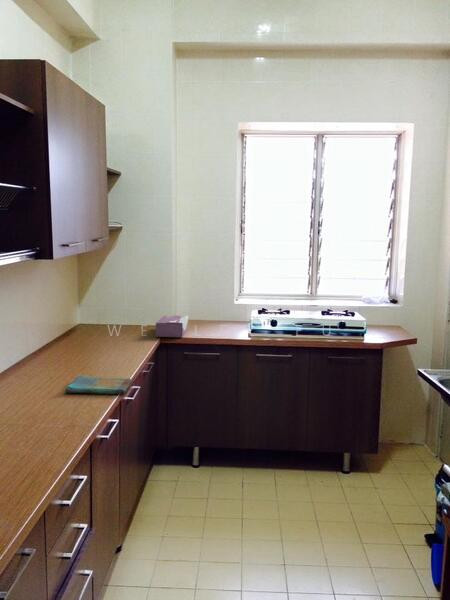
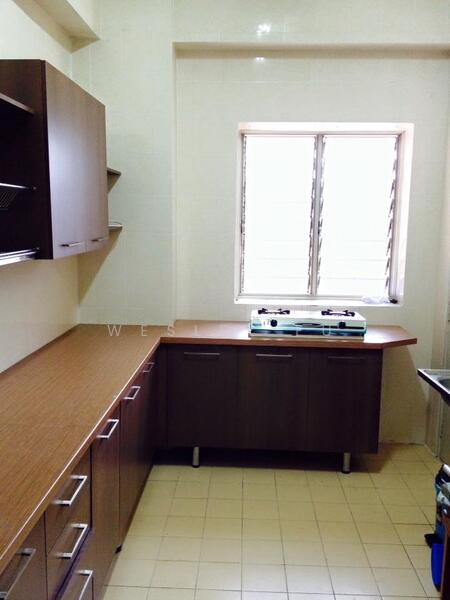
- tissue box (172, 325)
- dish towel (100, 384)
